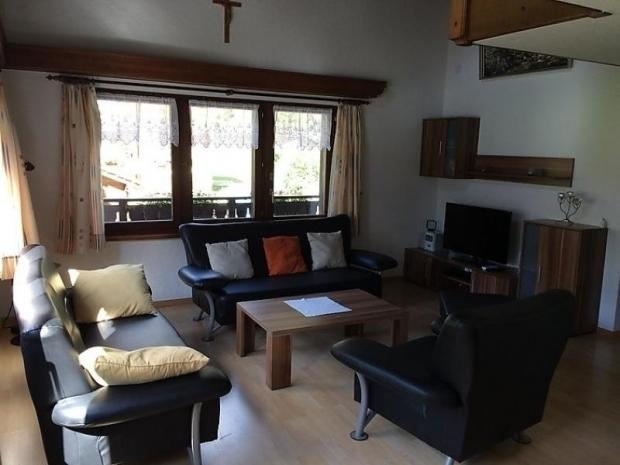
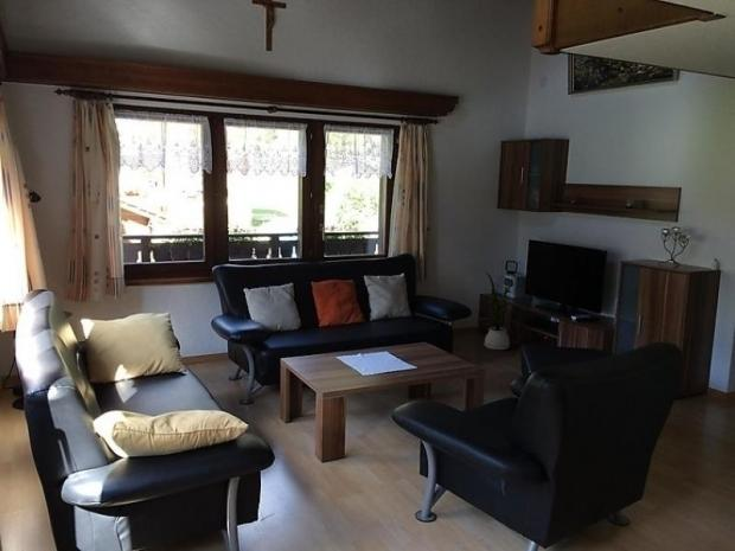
+ house plant (497, 309)
